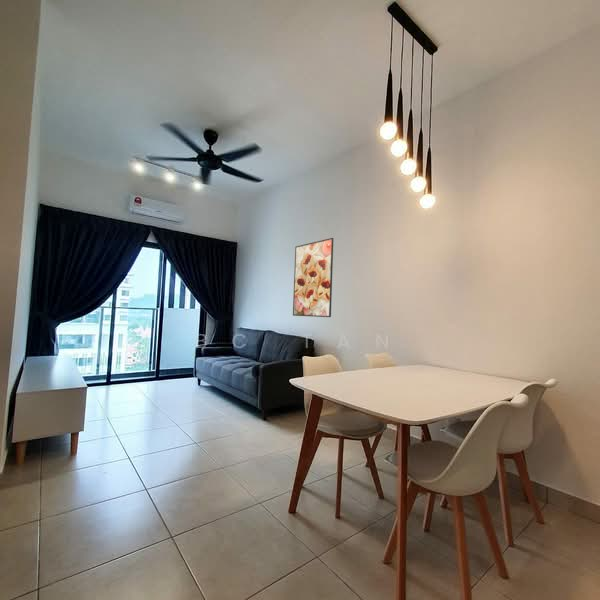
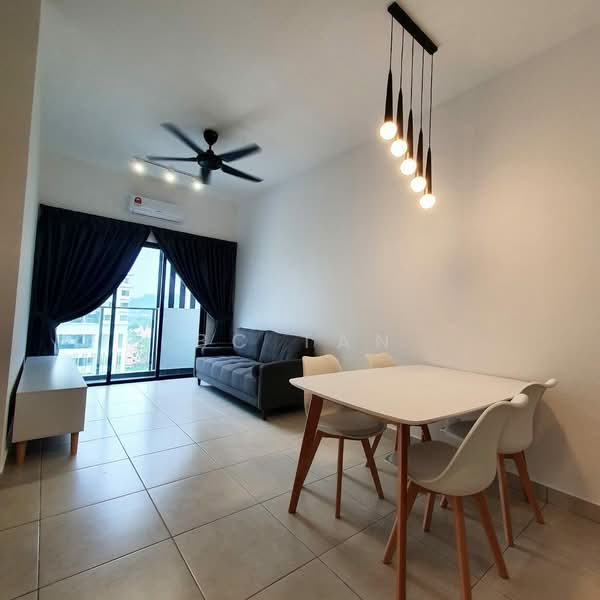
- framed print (311, 279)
